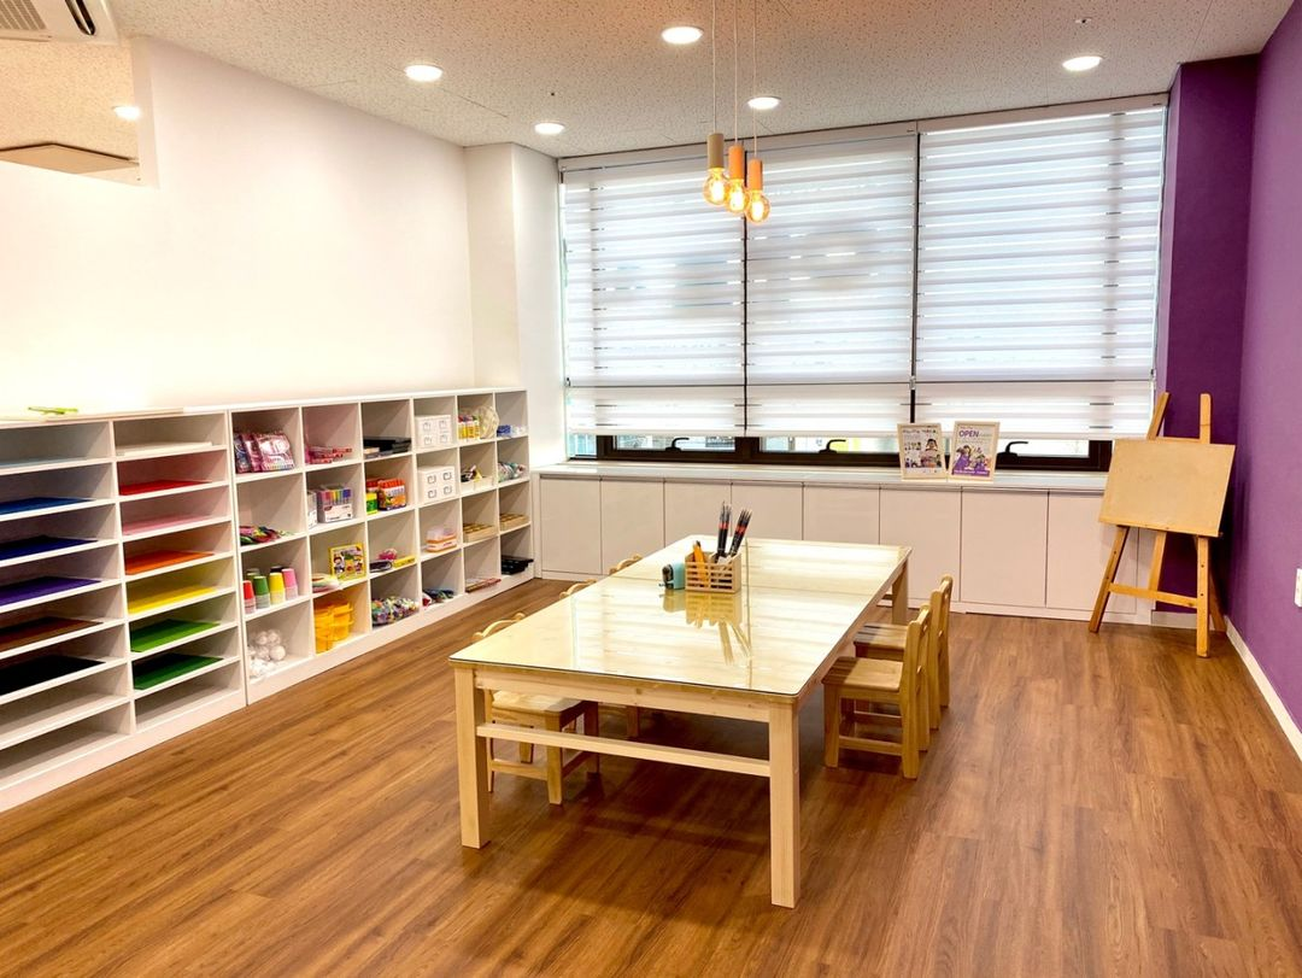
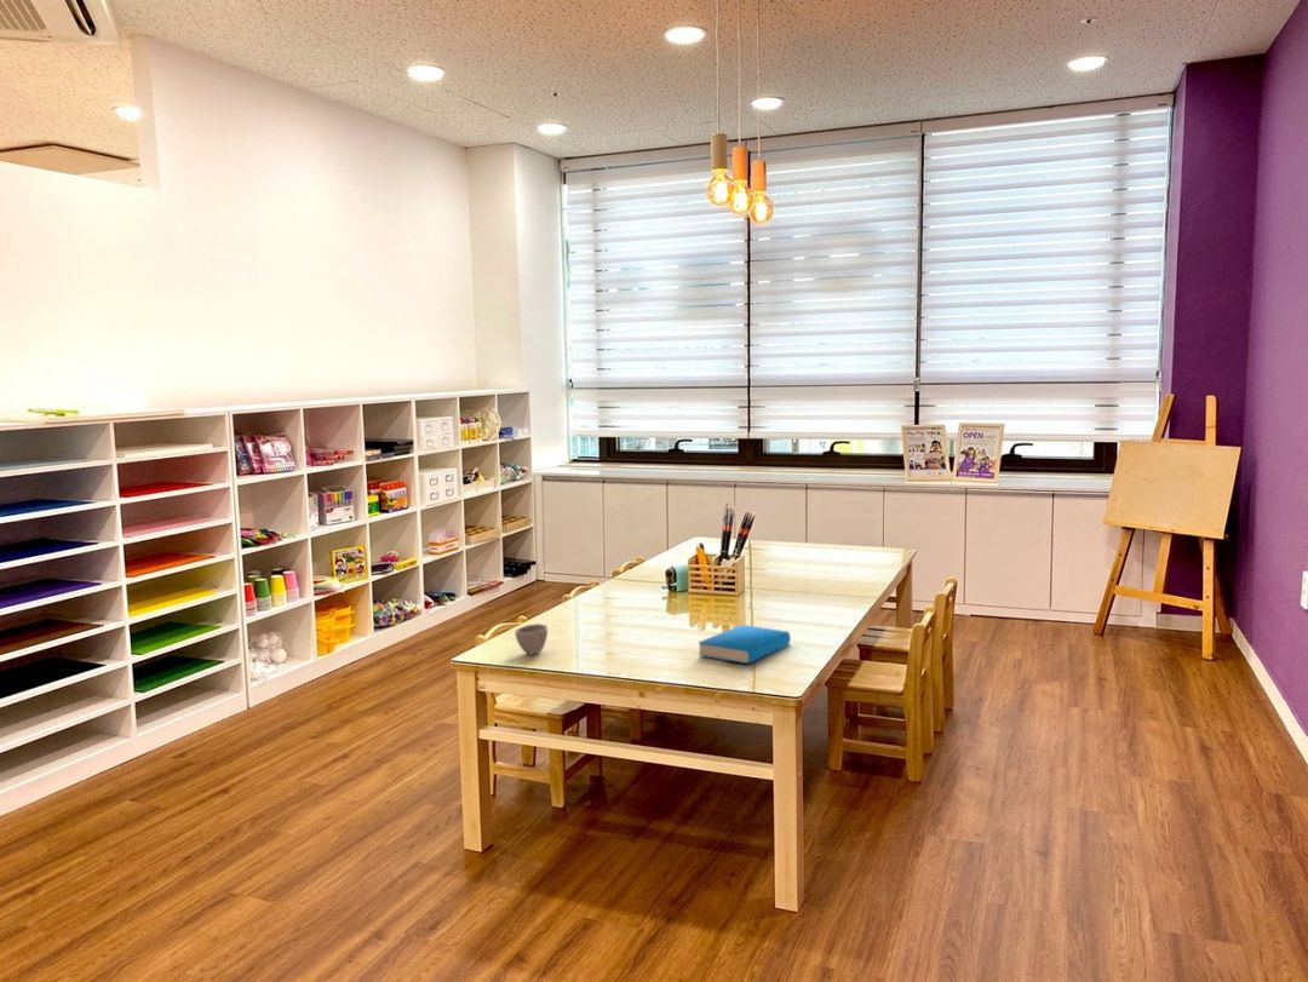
+ book (745, 643)
+ cup (534, 638)
